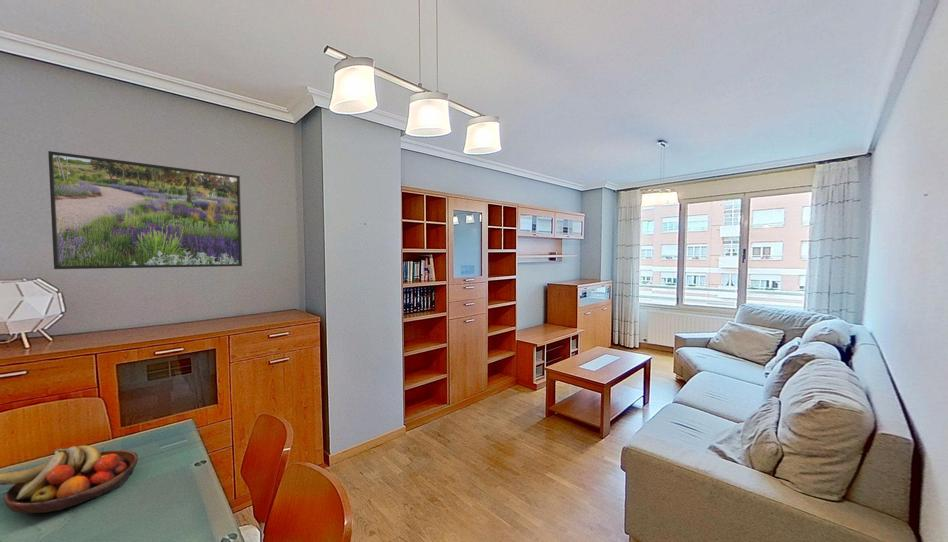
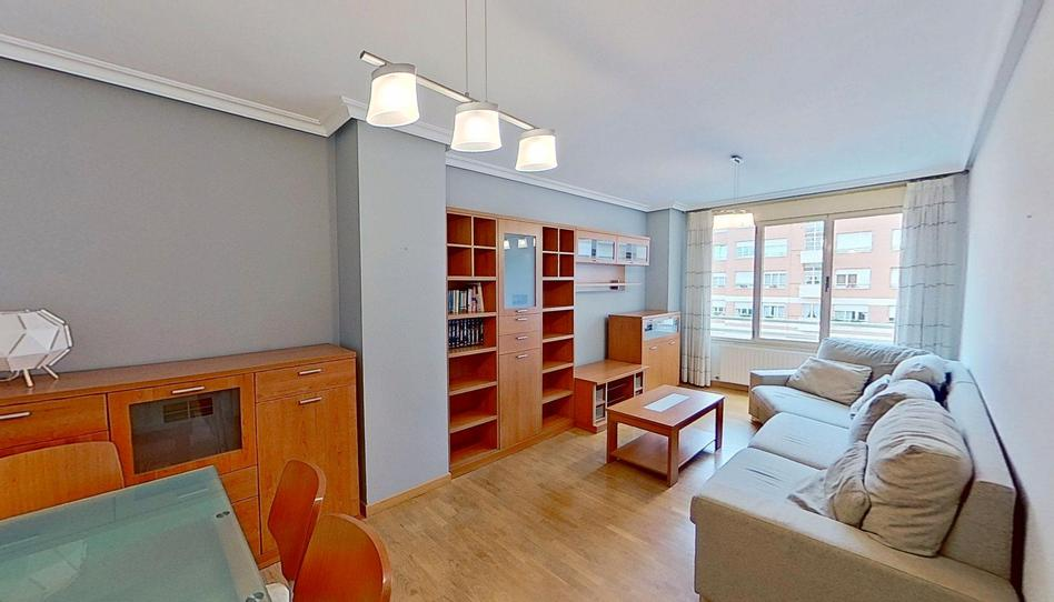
- fruit bowl (75, 470)
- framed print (158, 216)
